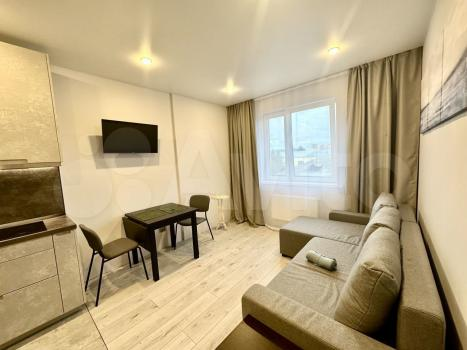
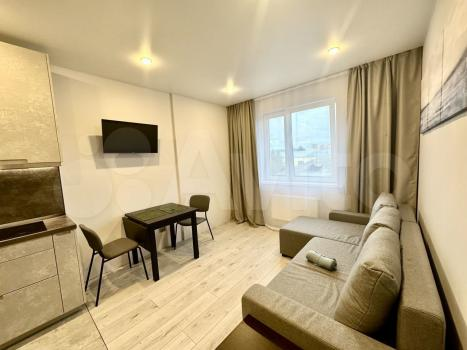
- side table (222, 212)
